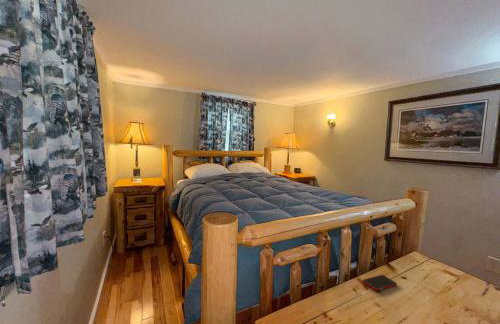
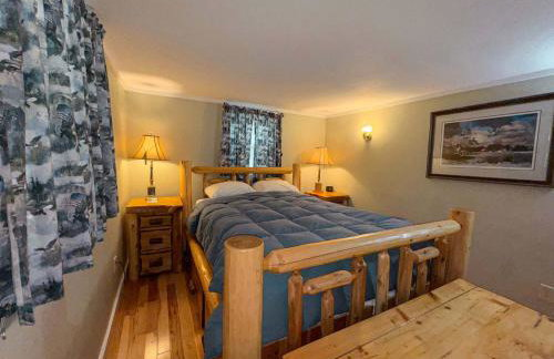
- cell phone (379, 282)
